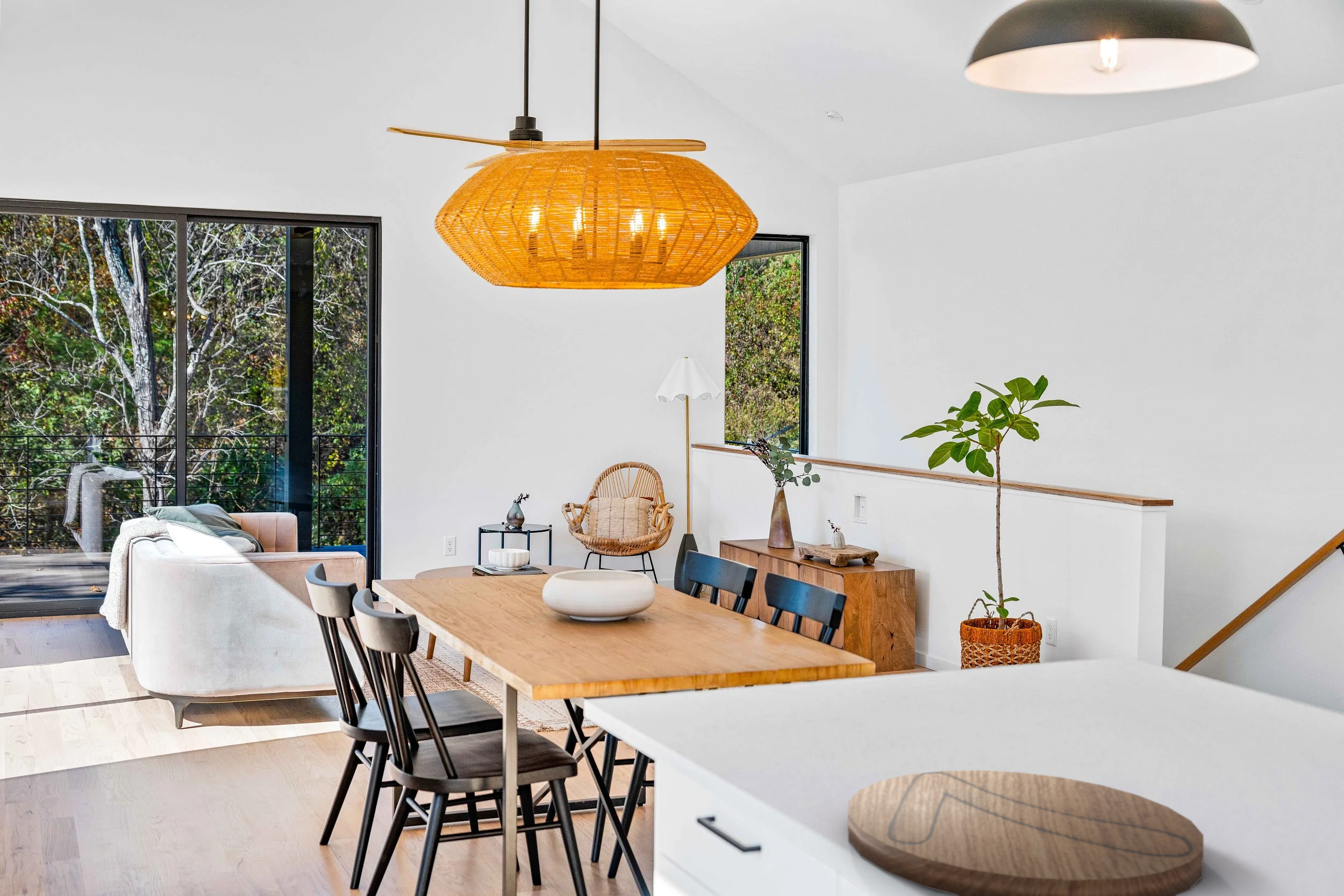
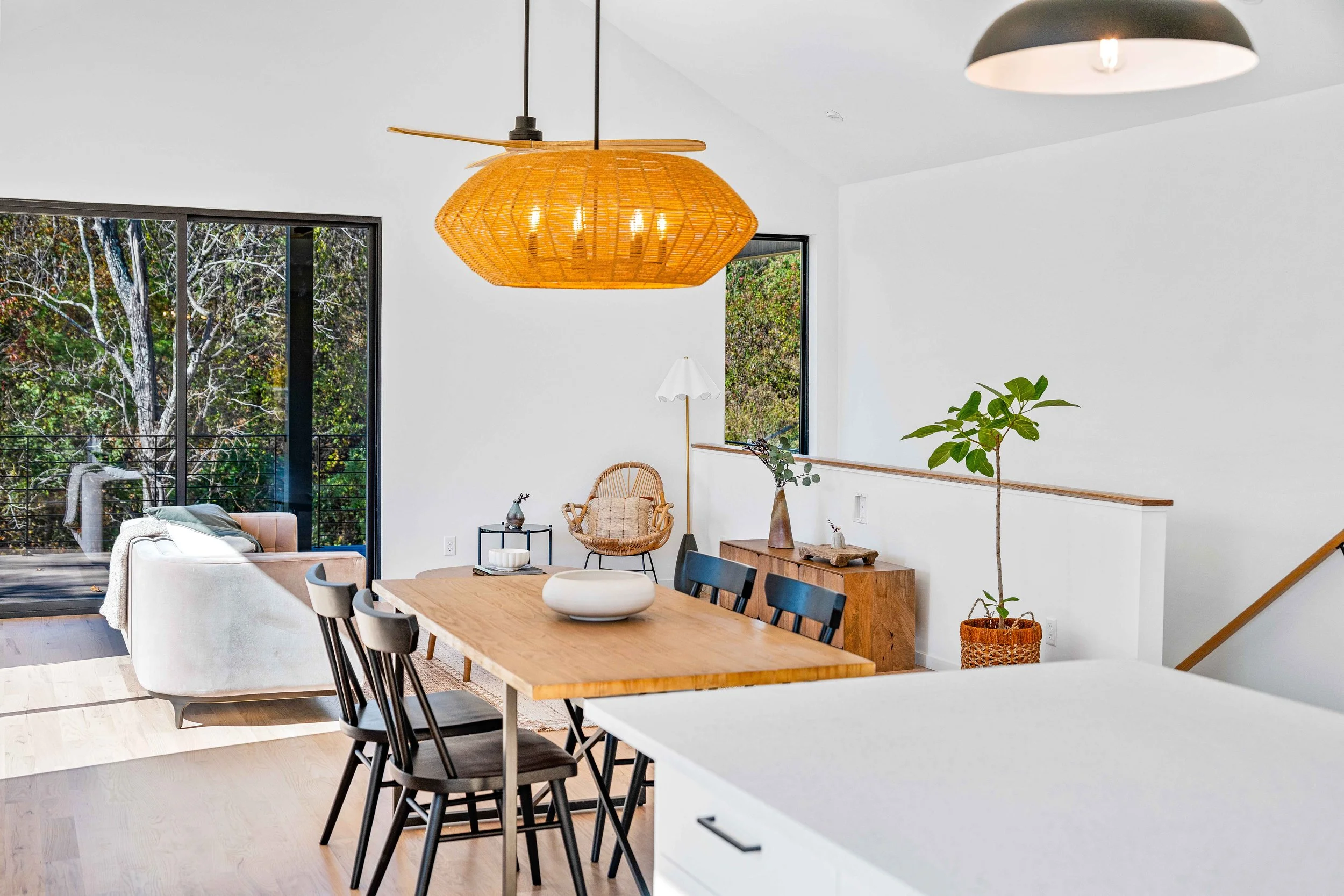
- cutting board (1019, 830)
